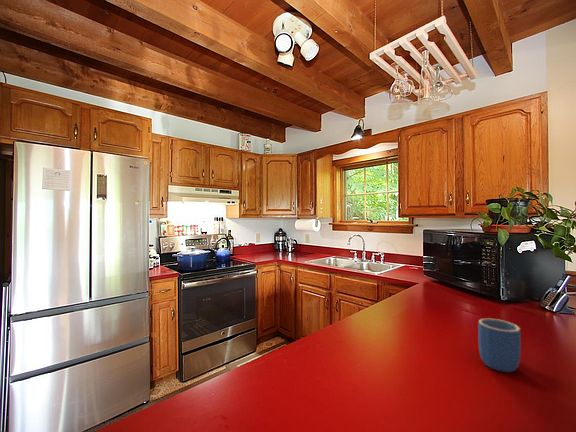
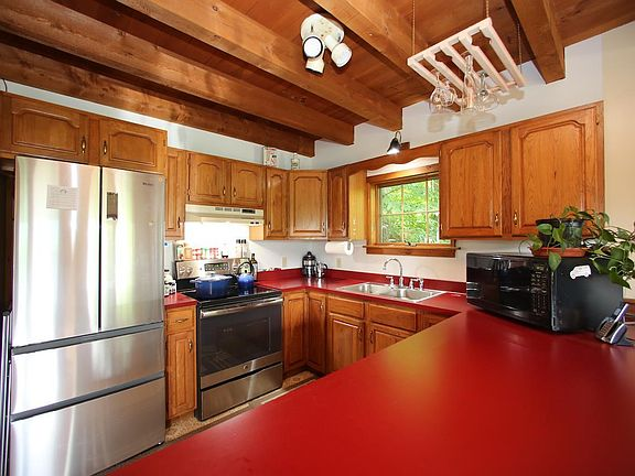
- mug (497, 343)
